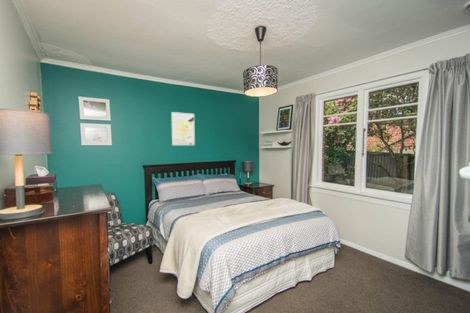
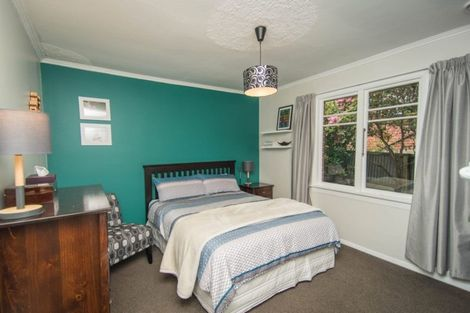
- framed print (183, 129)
